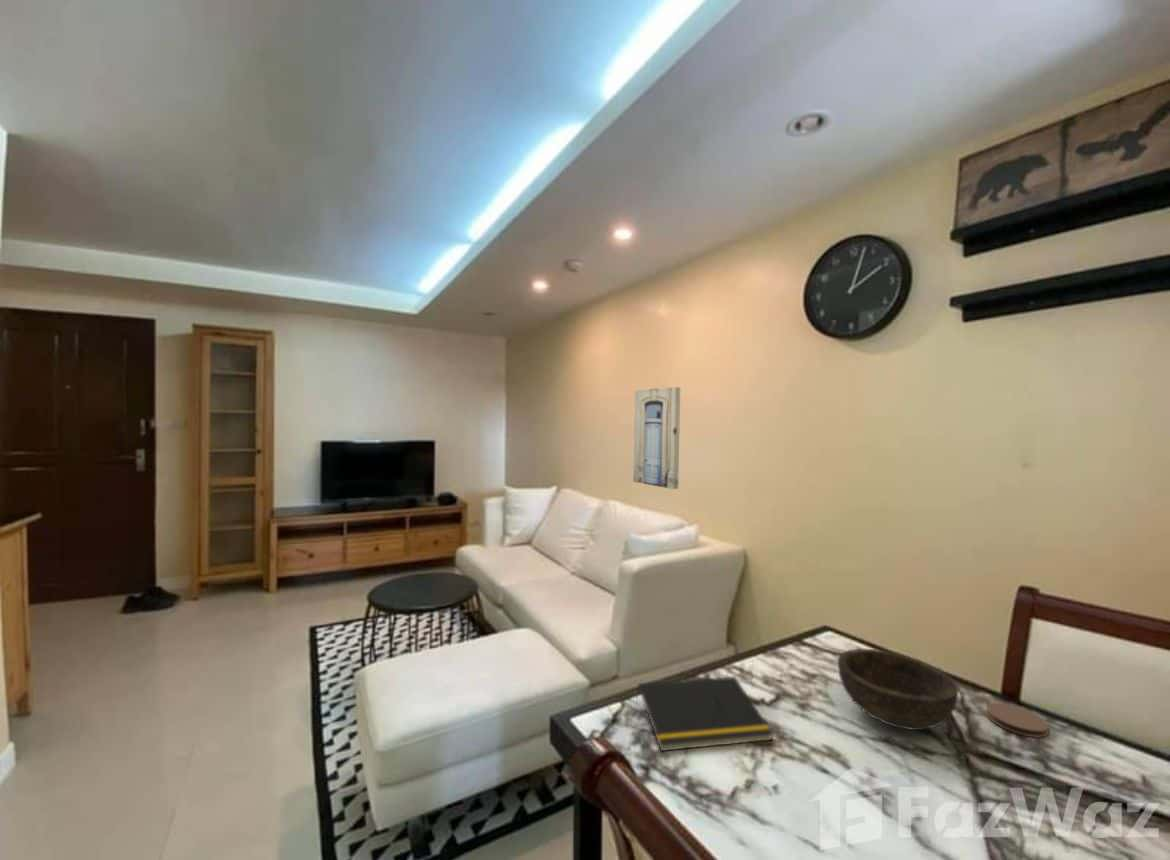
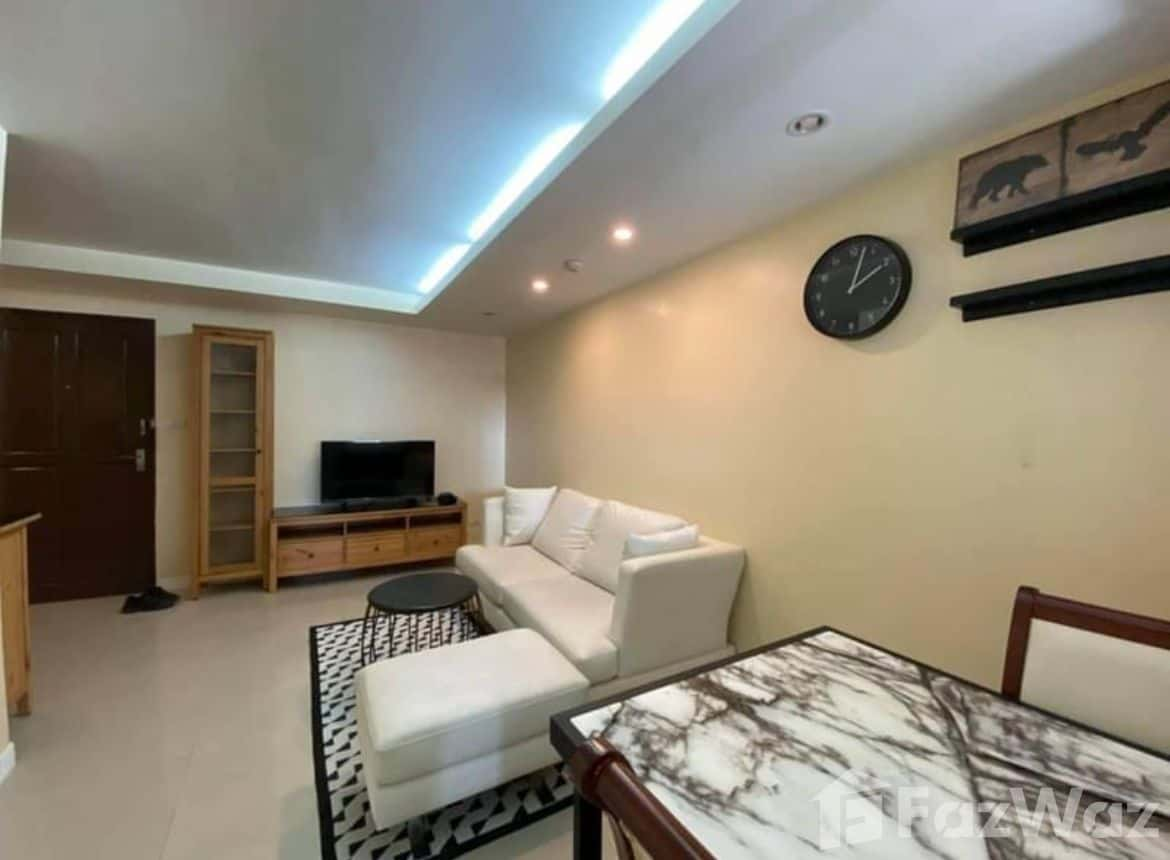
- coaster (1016, 719)
- wall art (655, 437)
- bowl (894, 694)
- notepad (701, 709)
